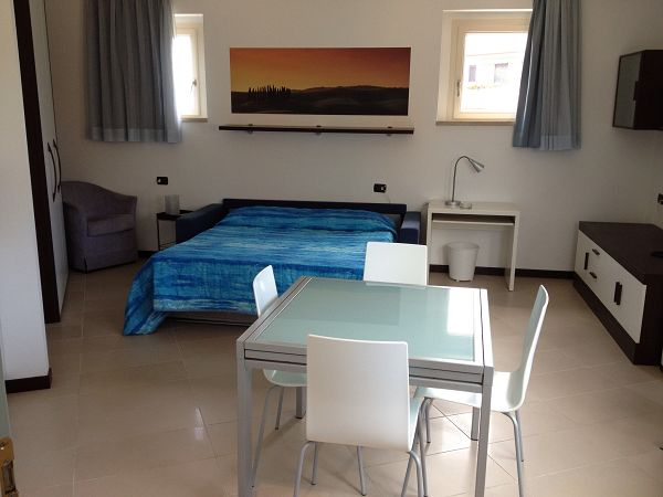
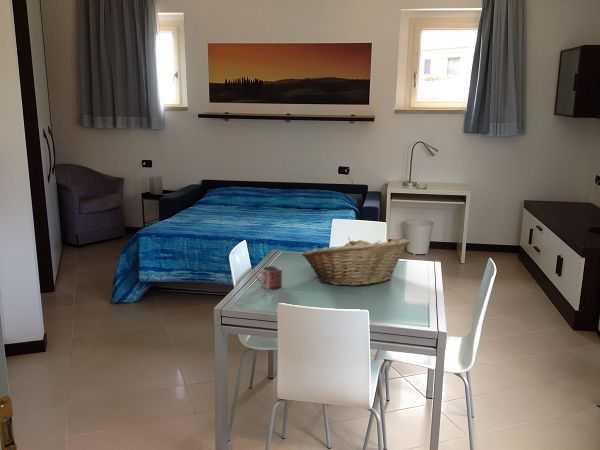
+ mug (268, 277)
+ fruit basket (356, 256)
